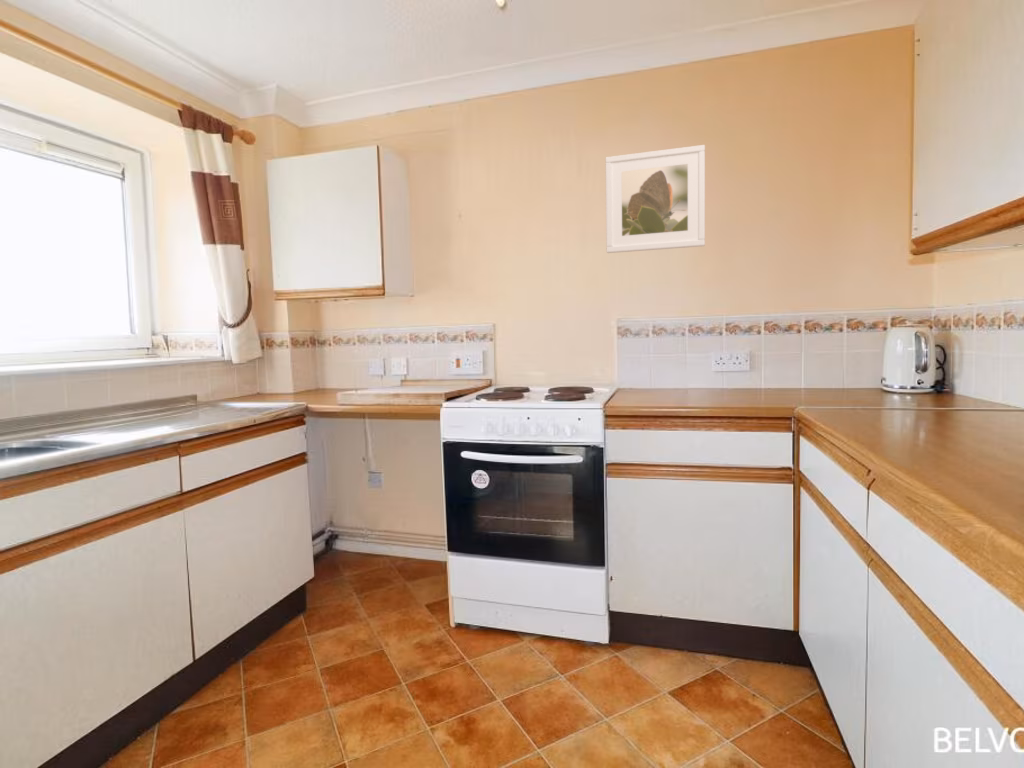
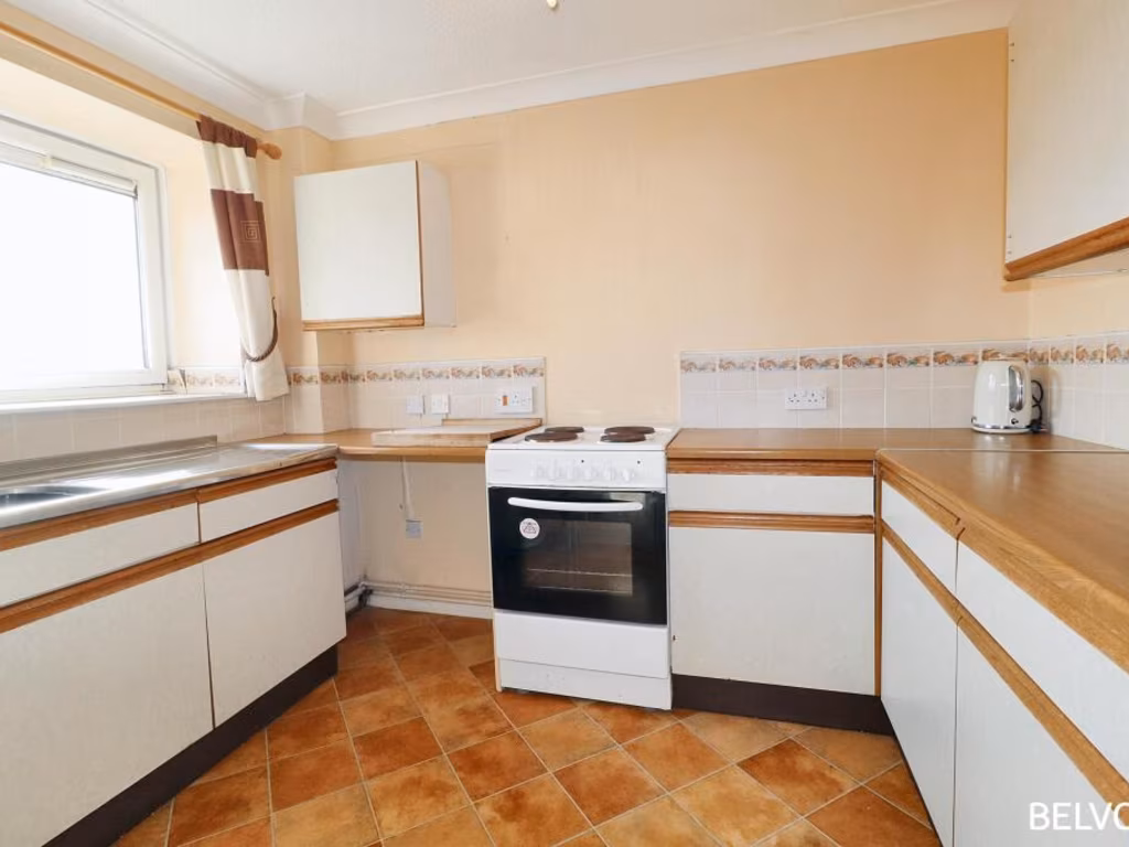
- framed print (654, 200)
